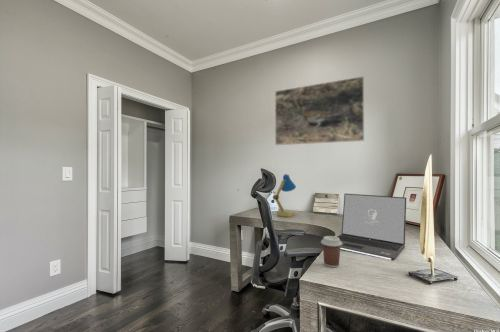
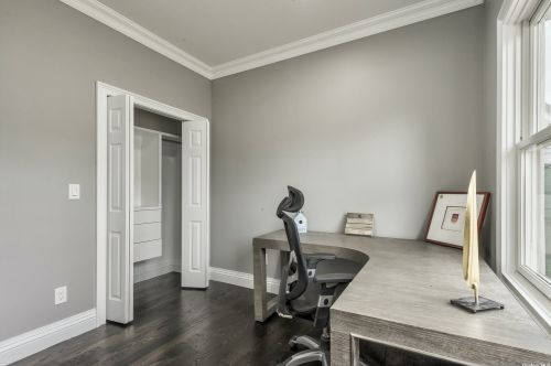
- coffee cup (331, 251)
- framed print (316, 113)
- laptop (365, 221)
- desk lamp (285, 191)
